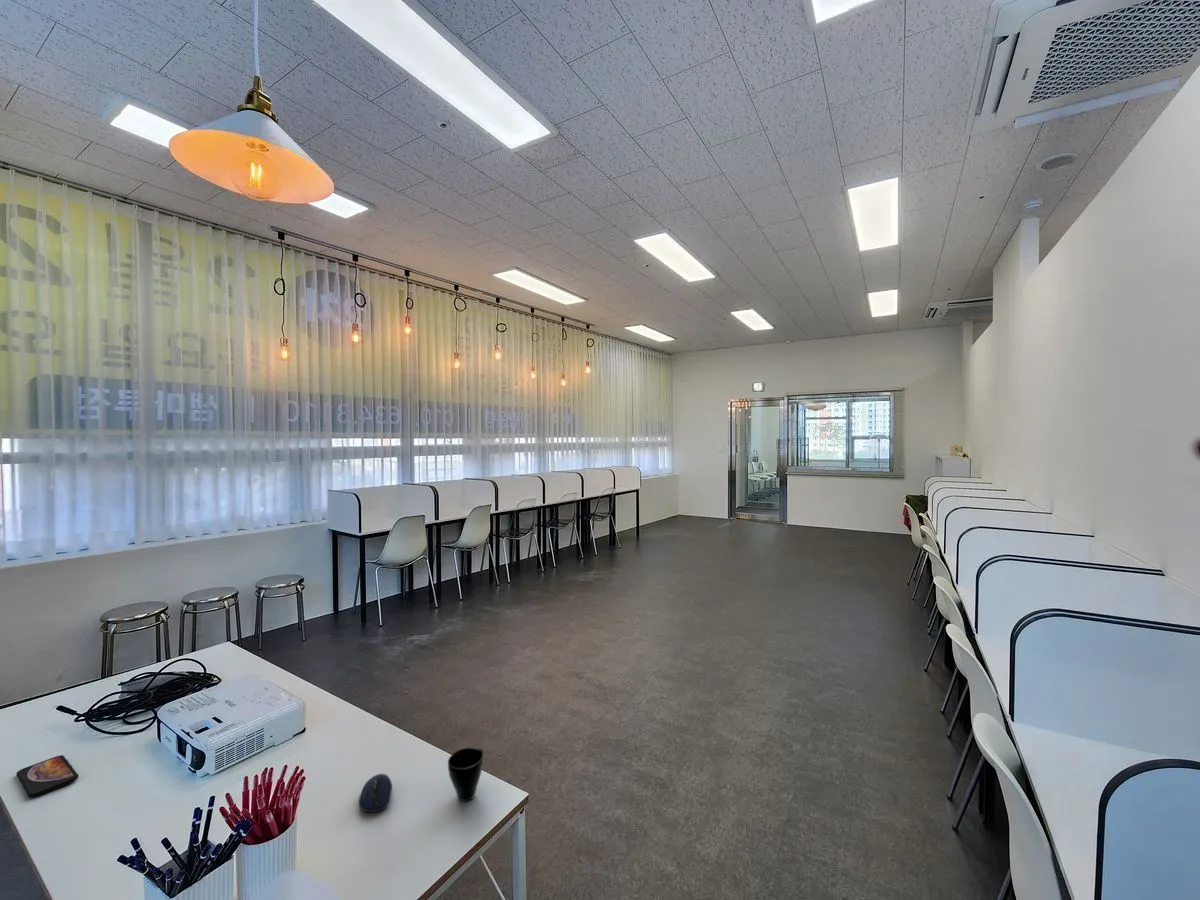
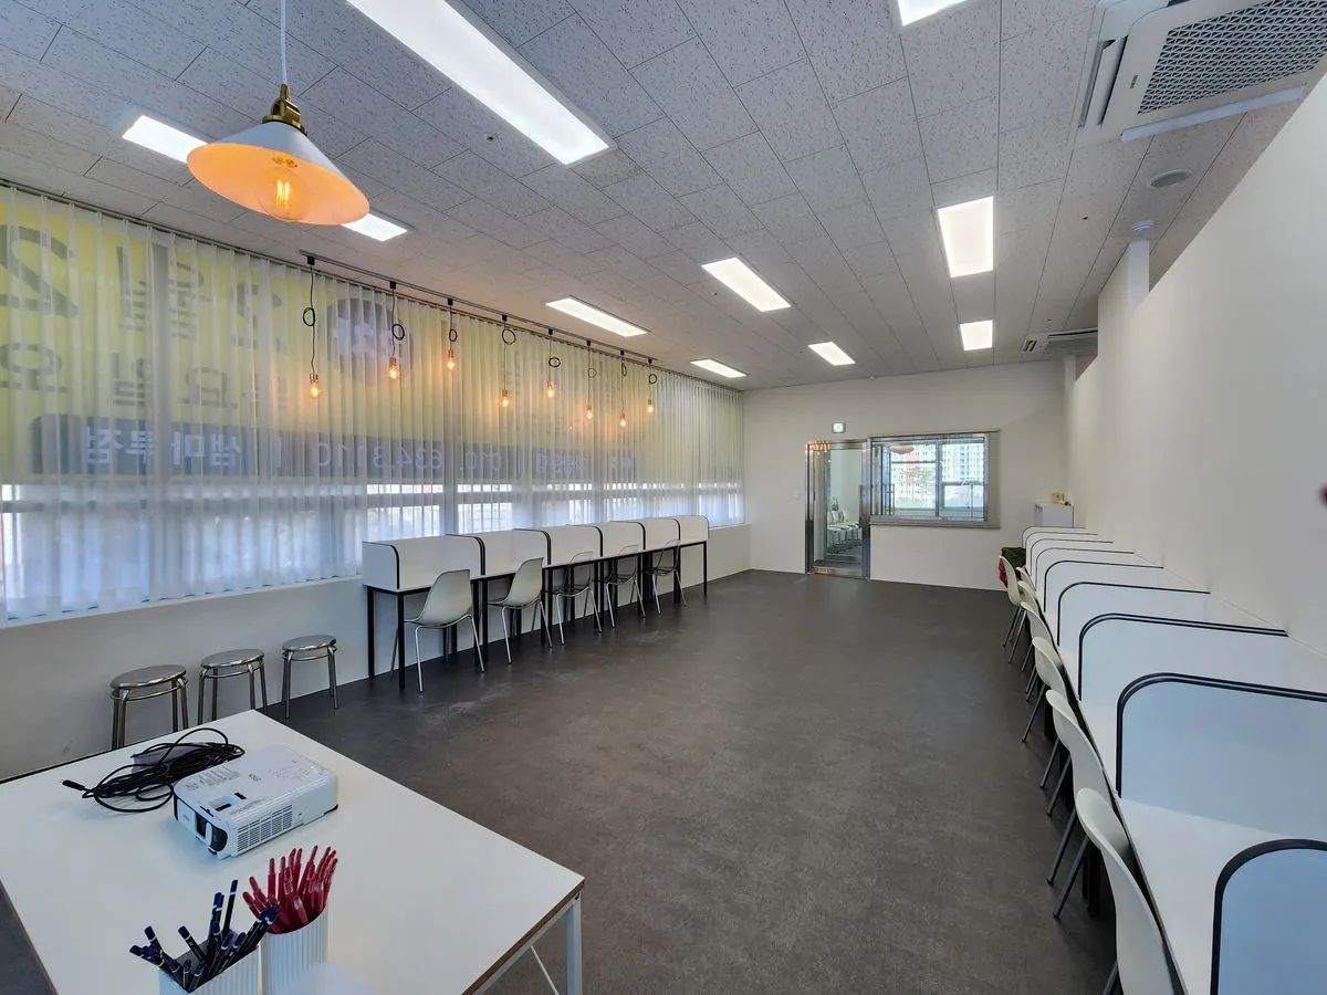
- computer mouse (376, 789)
- cup (469, 772)
- smartphone (47, 775)
